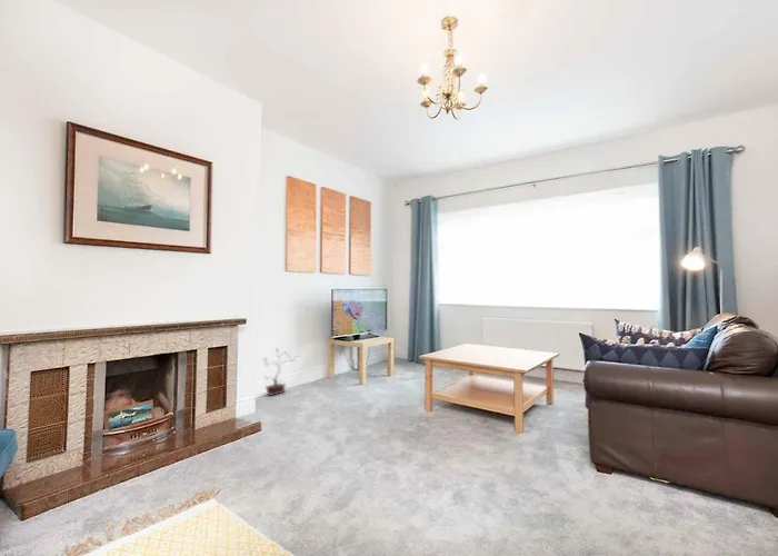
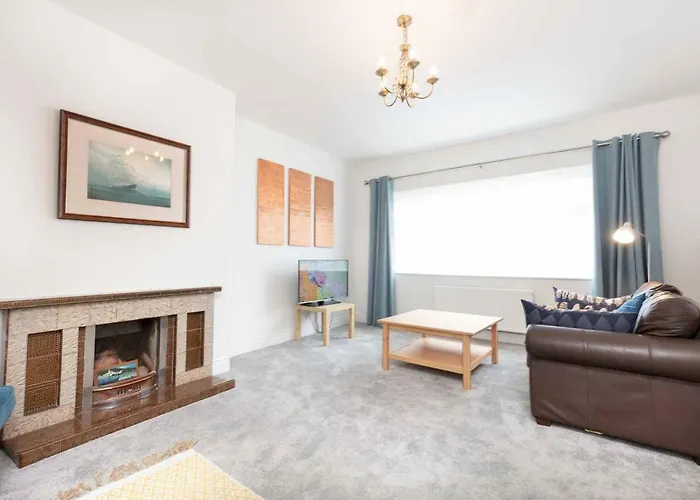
- potted plant (279, 369)
